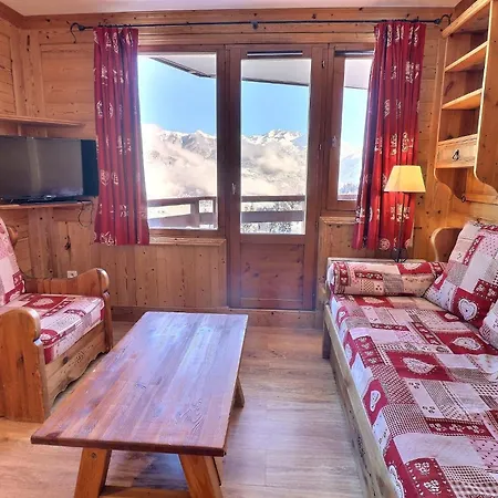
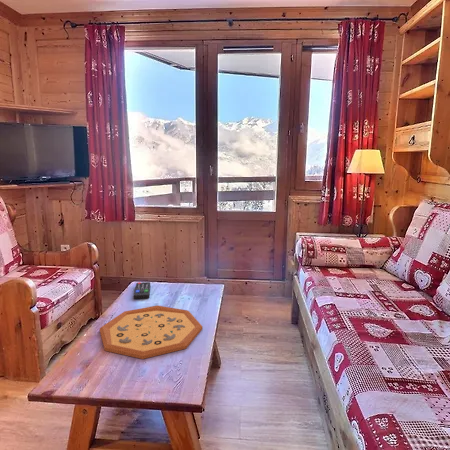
+ decorative tray (151, 327)
+ remote control (142, 289)
